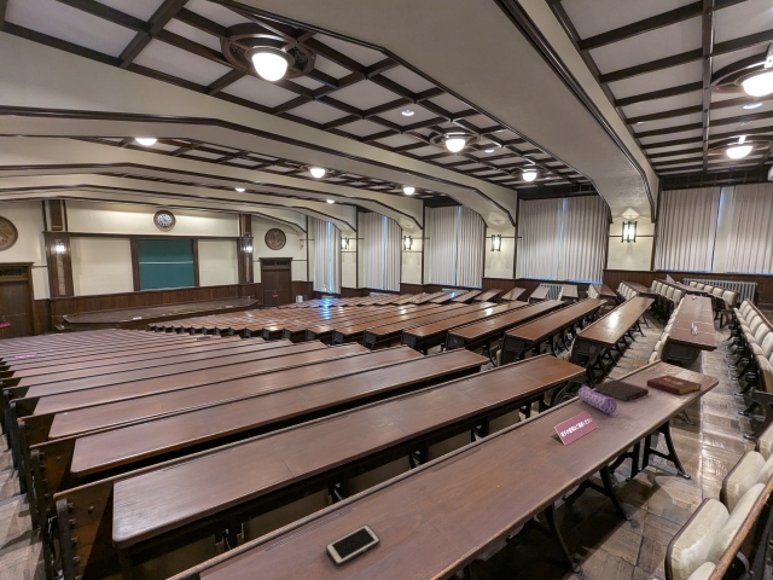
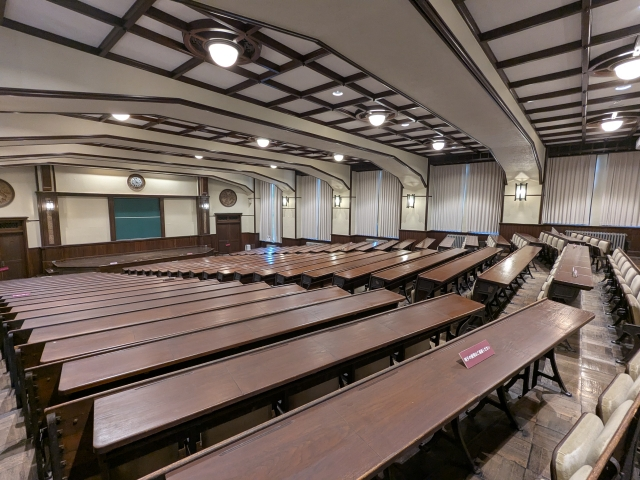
- book (673, 384)
- cell phone (353, 544)
- pencil case (595, 398)
- notebook (620, 389)
